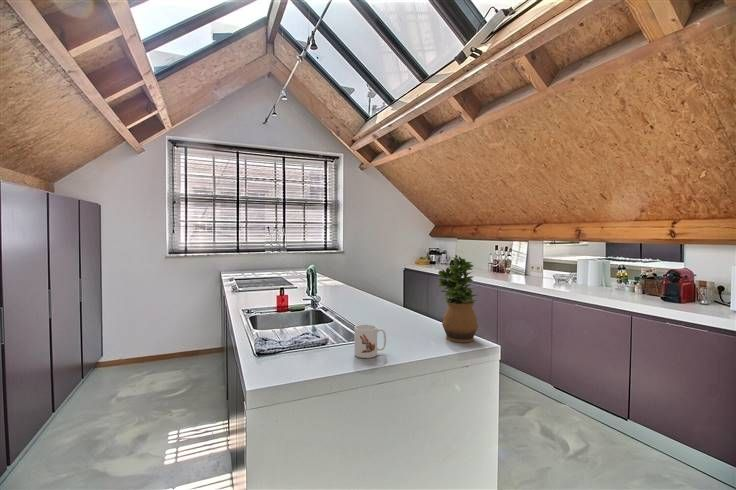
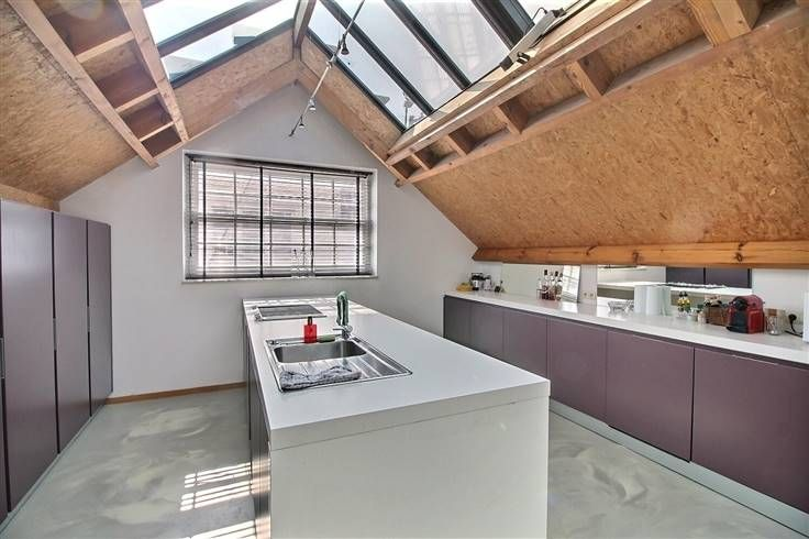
- potted plant (455, 297)
- mug (370, 340)
